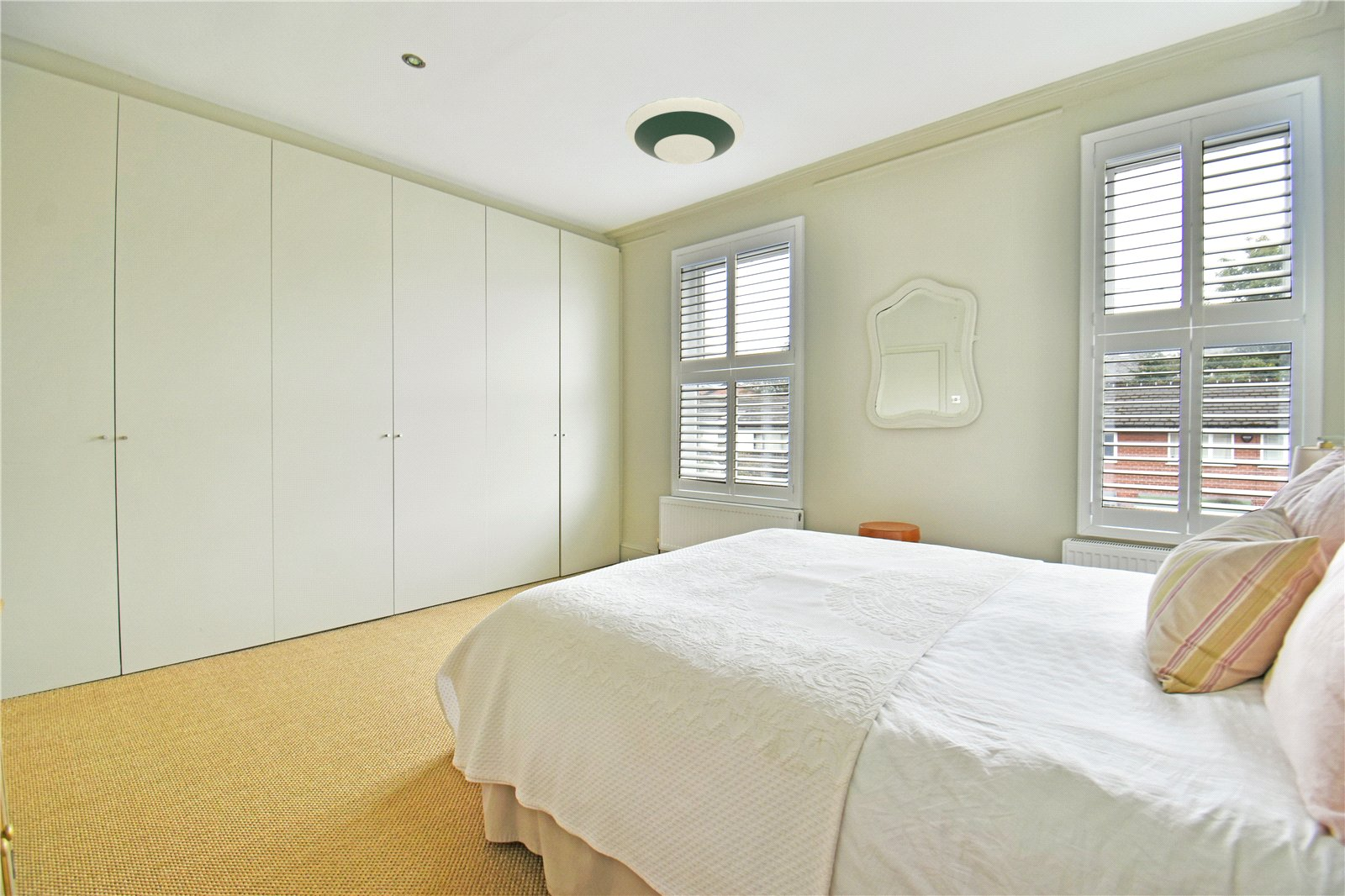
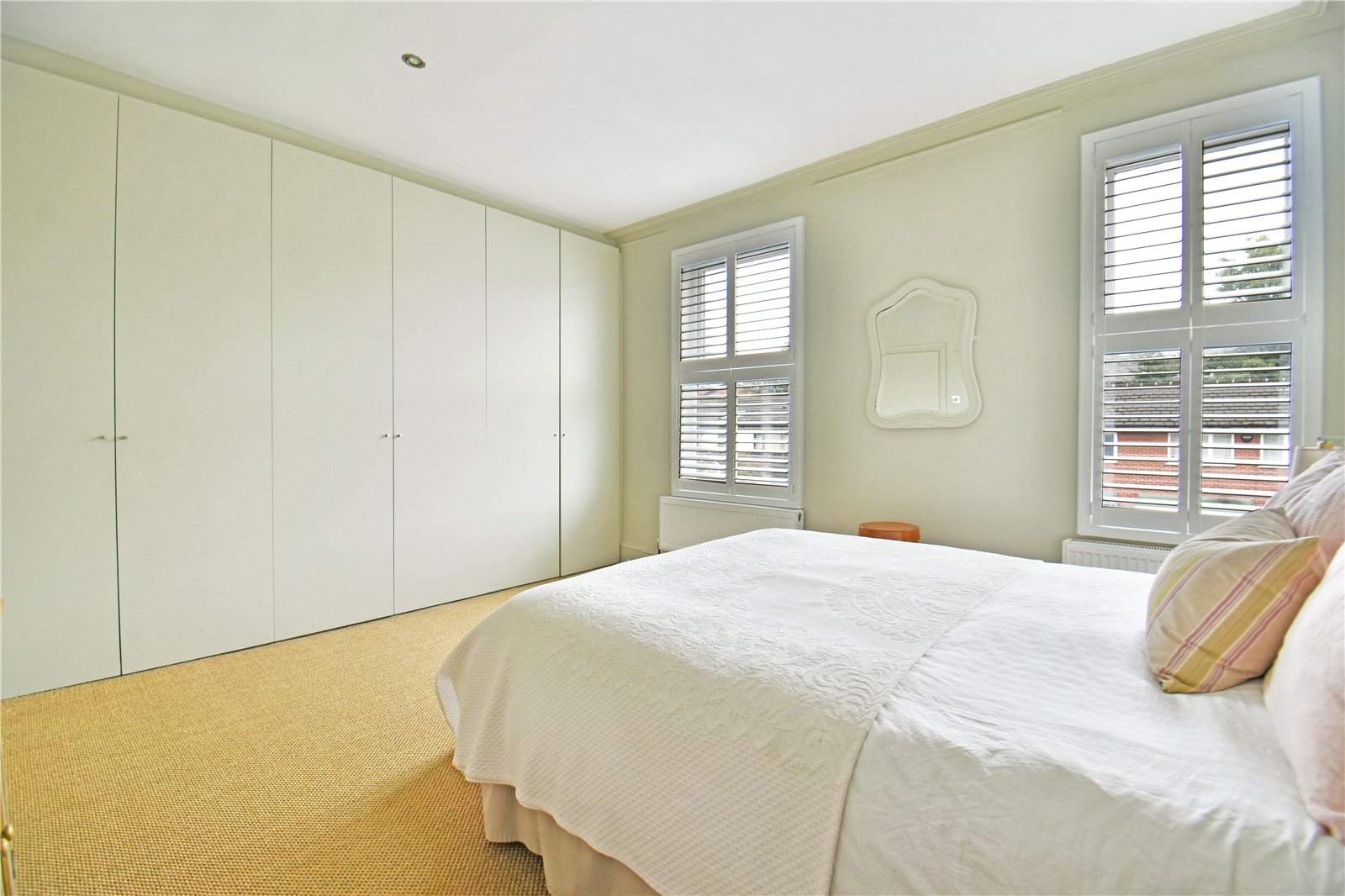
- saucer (684, 145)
